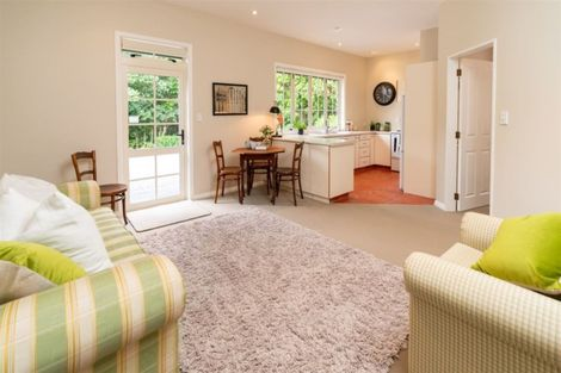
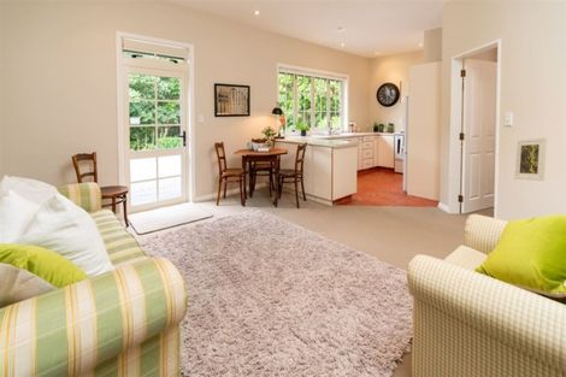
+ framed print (529, 159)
